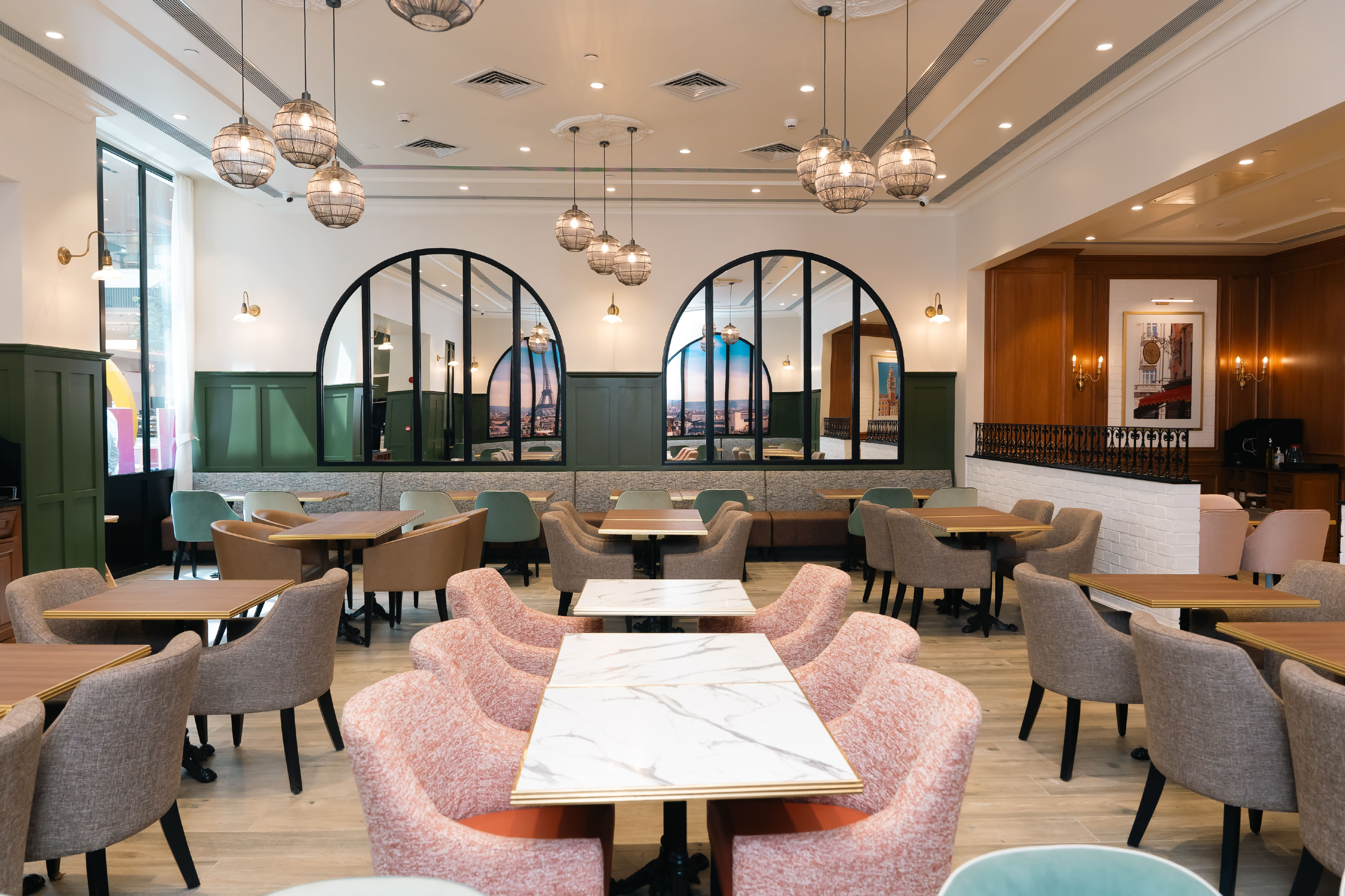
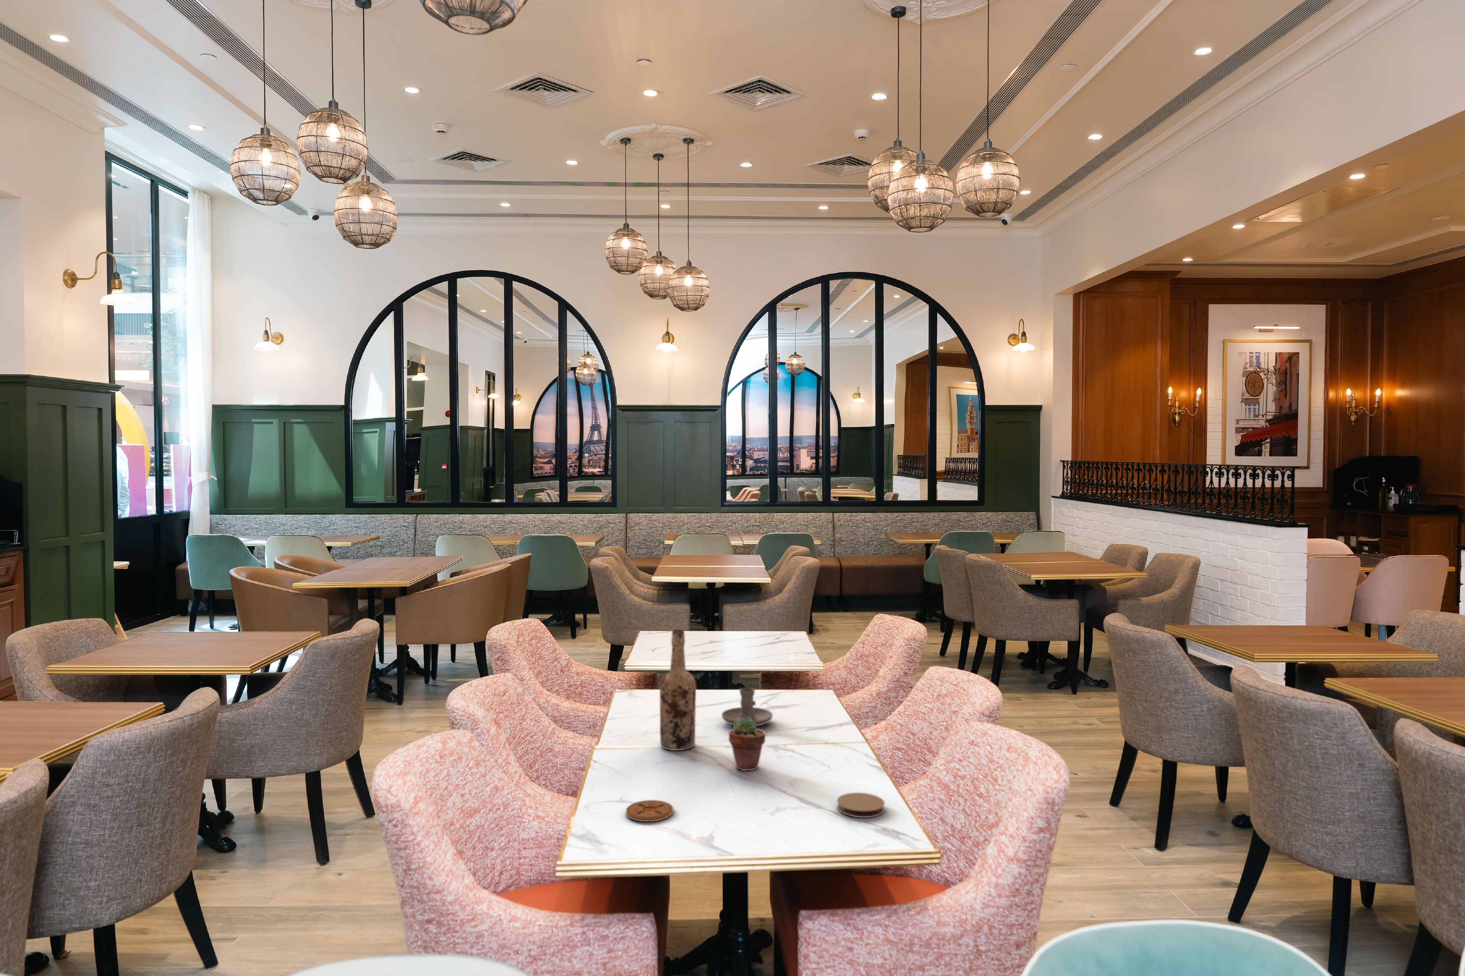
+ coaster (860, 804)
+ candle holder (747, 705)
+ potted succulent (747, 742)
+ coaster (649, 810)
+ wine bottle (677, 687)
